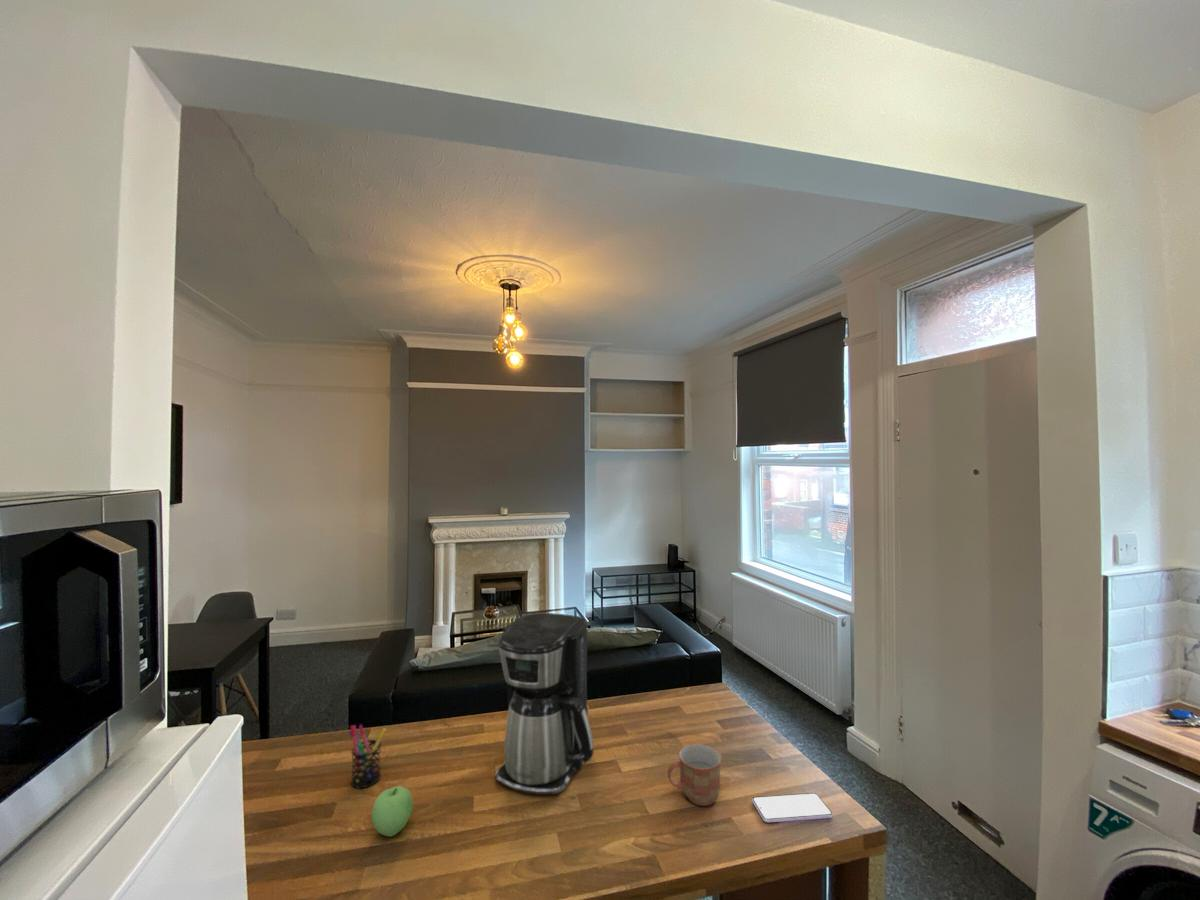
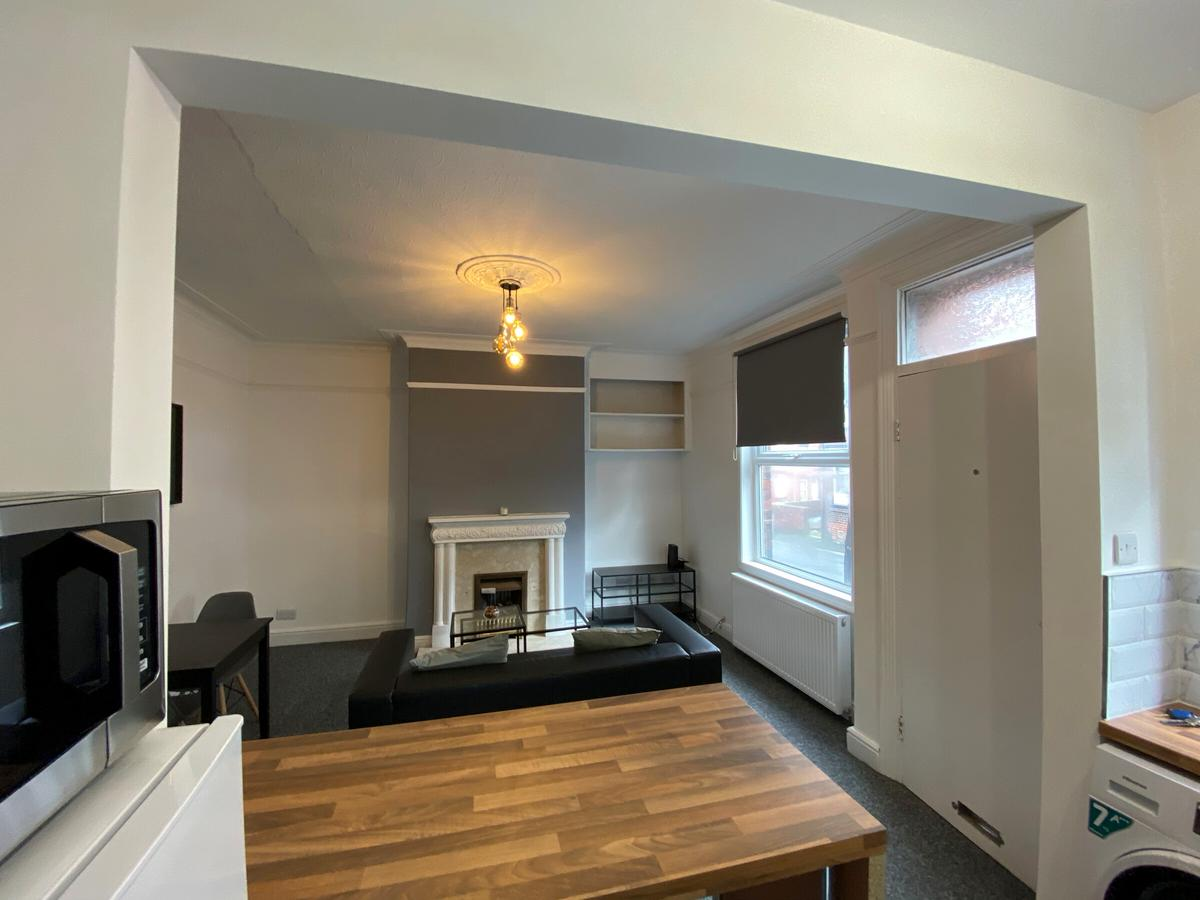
- apple (392, 809)
- coffee maker (559, 688)
- mug (694, 775)
- pen holder (363, 753)
- smartphone (791, 807)
